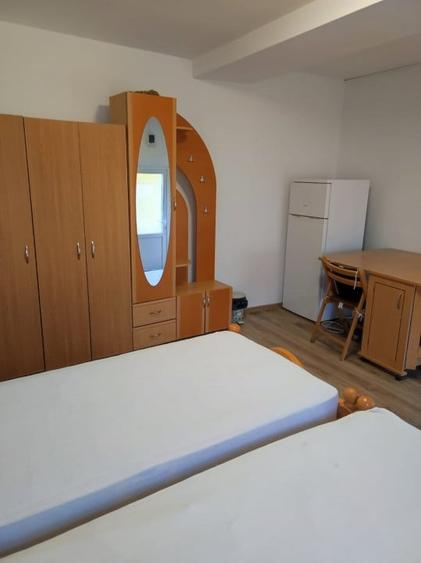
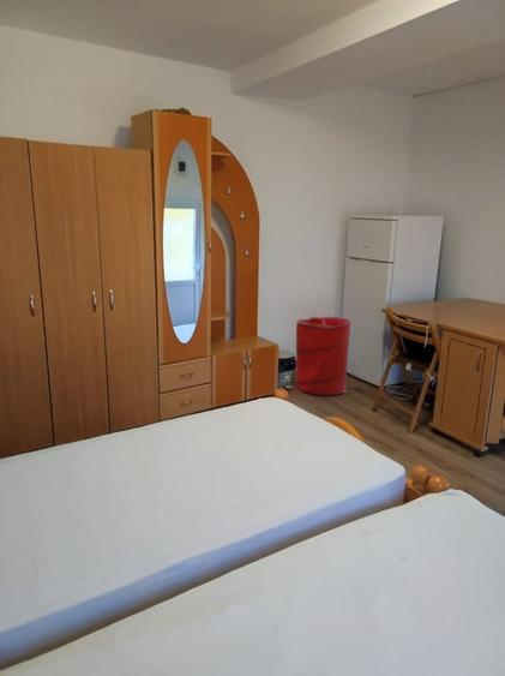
+ laundry hamper (321, 353)
